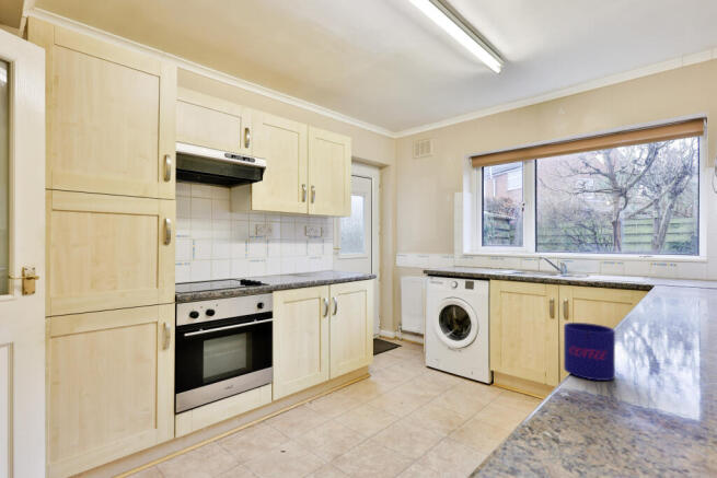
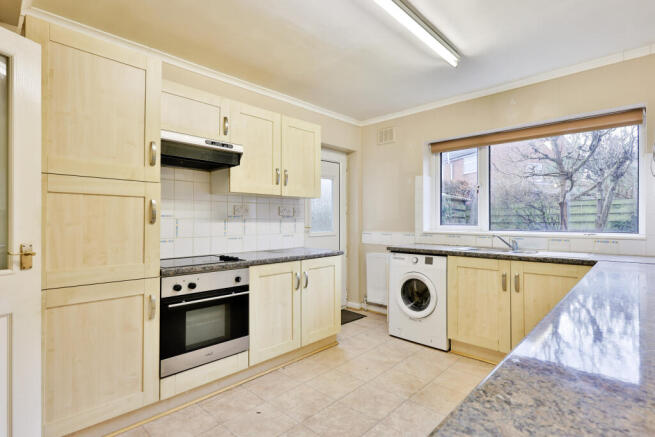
- mug (588, 347)
